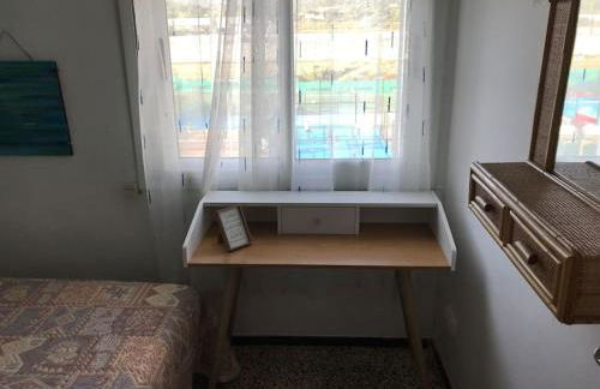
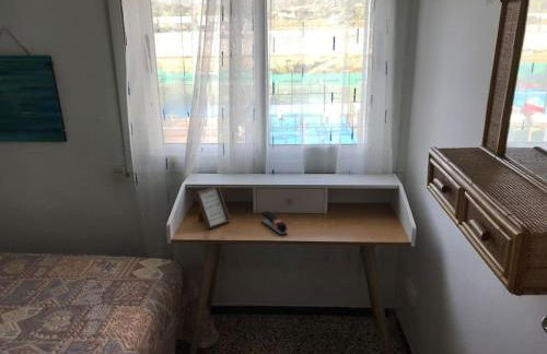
+ stapler (274, 222)
